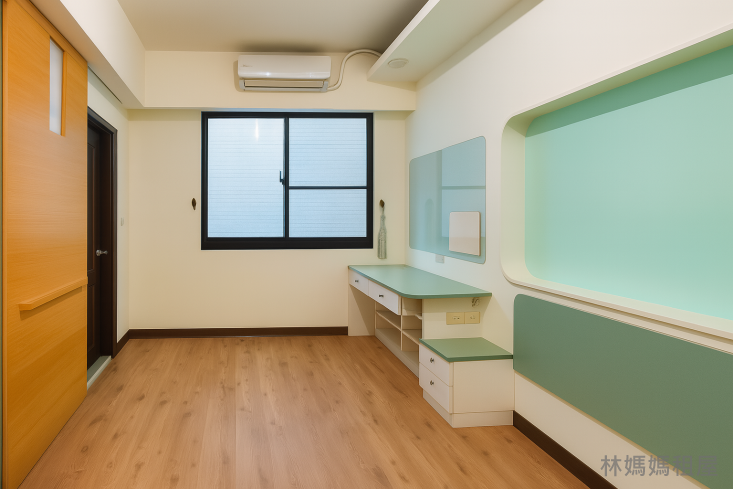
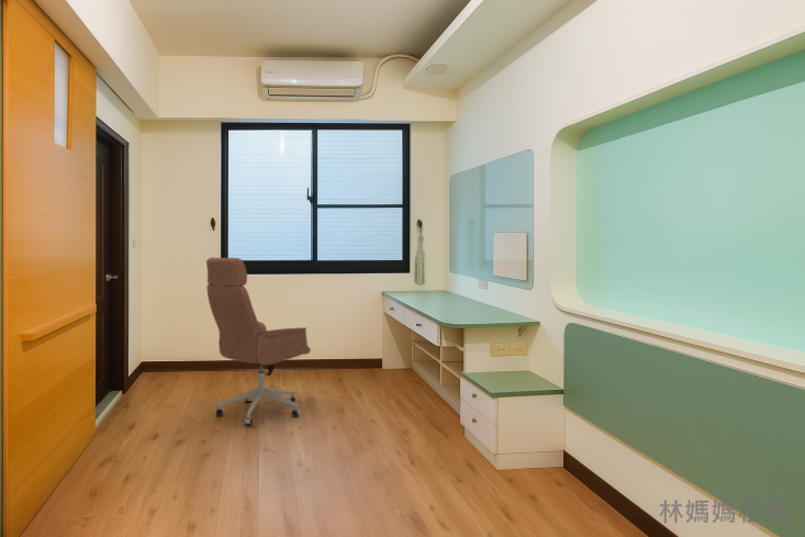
+ office chair (257, 335)
